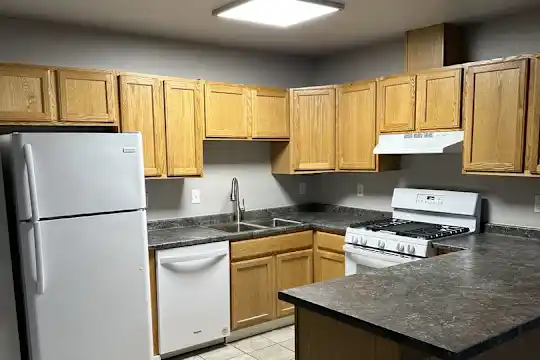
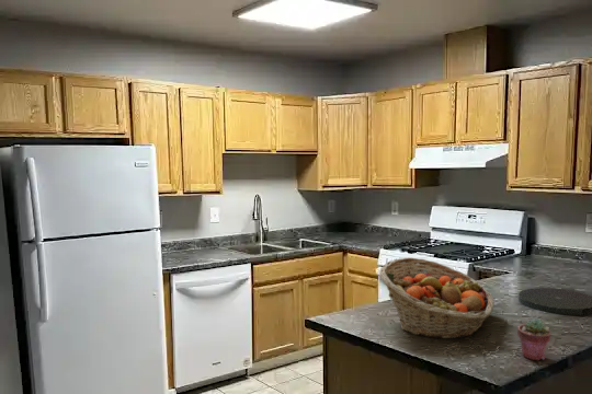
+ potted succulent (533, 337)
+ plate (557, 300)
+ fruit basket (435, 294)
